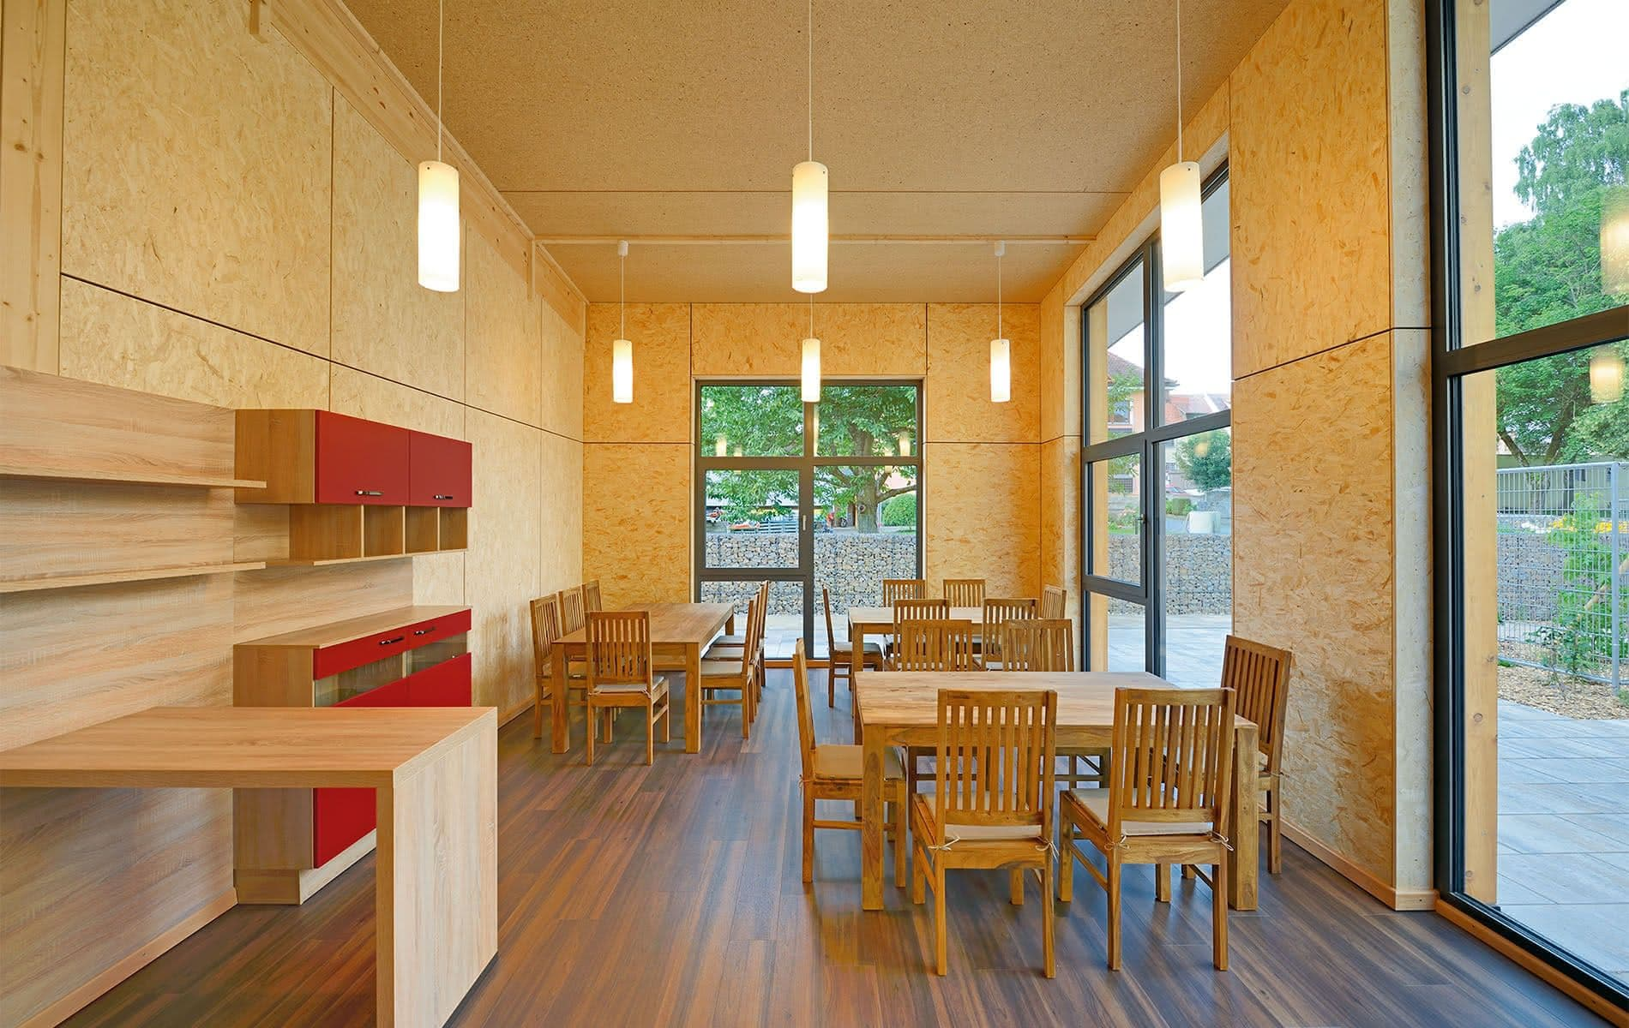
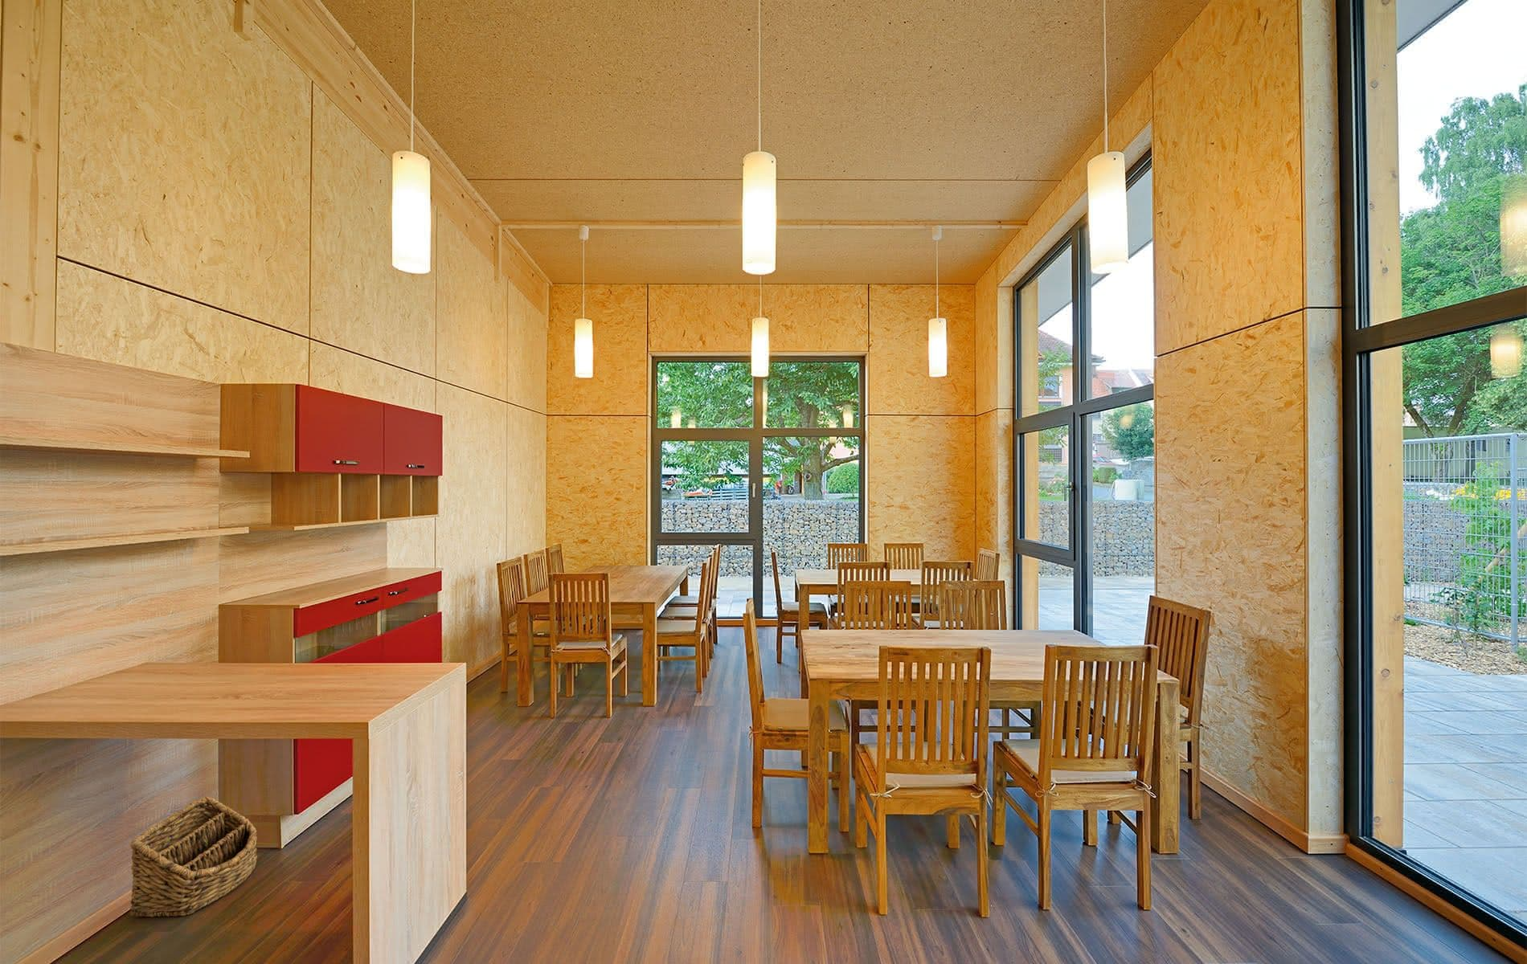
+ basket (202, 852)
